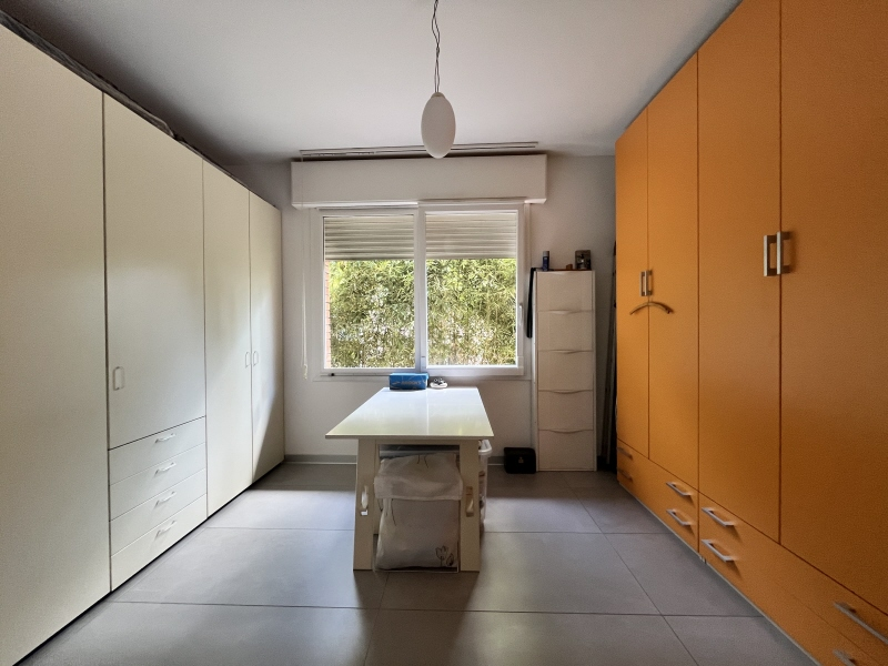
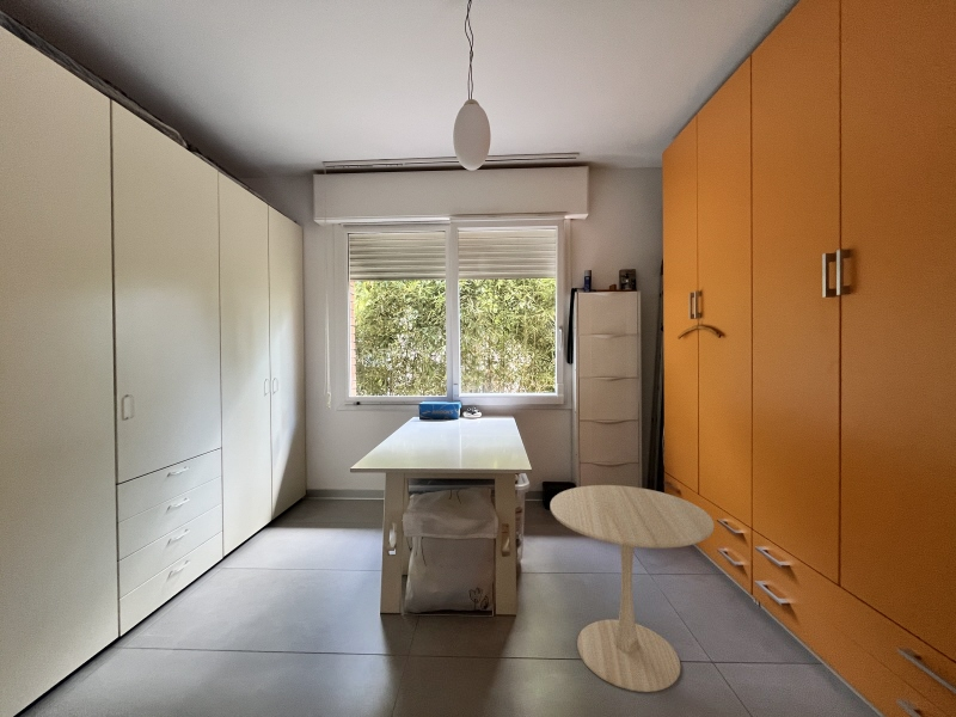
+ side table (626, 581)
